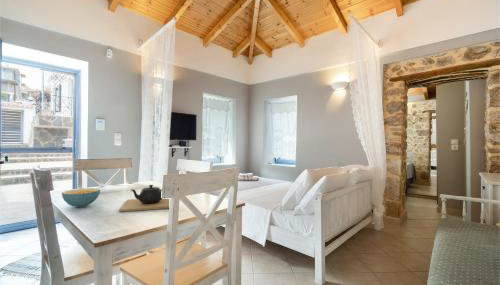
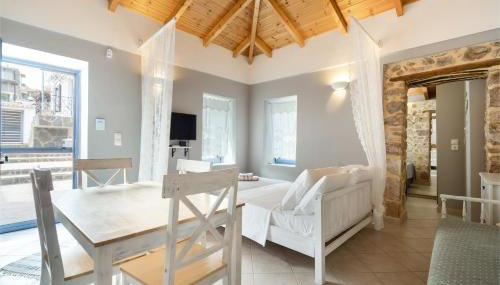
- teapot (148, 194)
- cereal bowl (81, 198)
